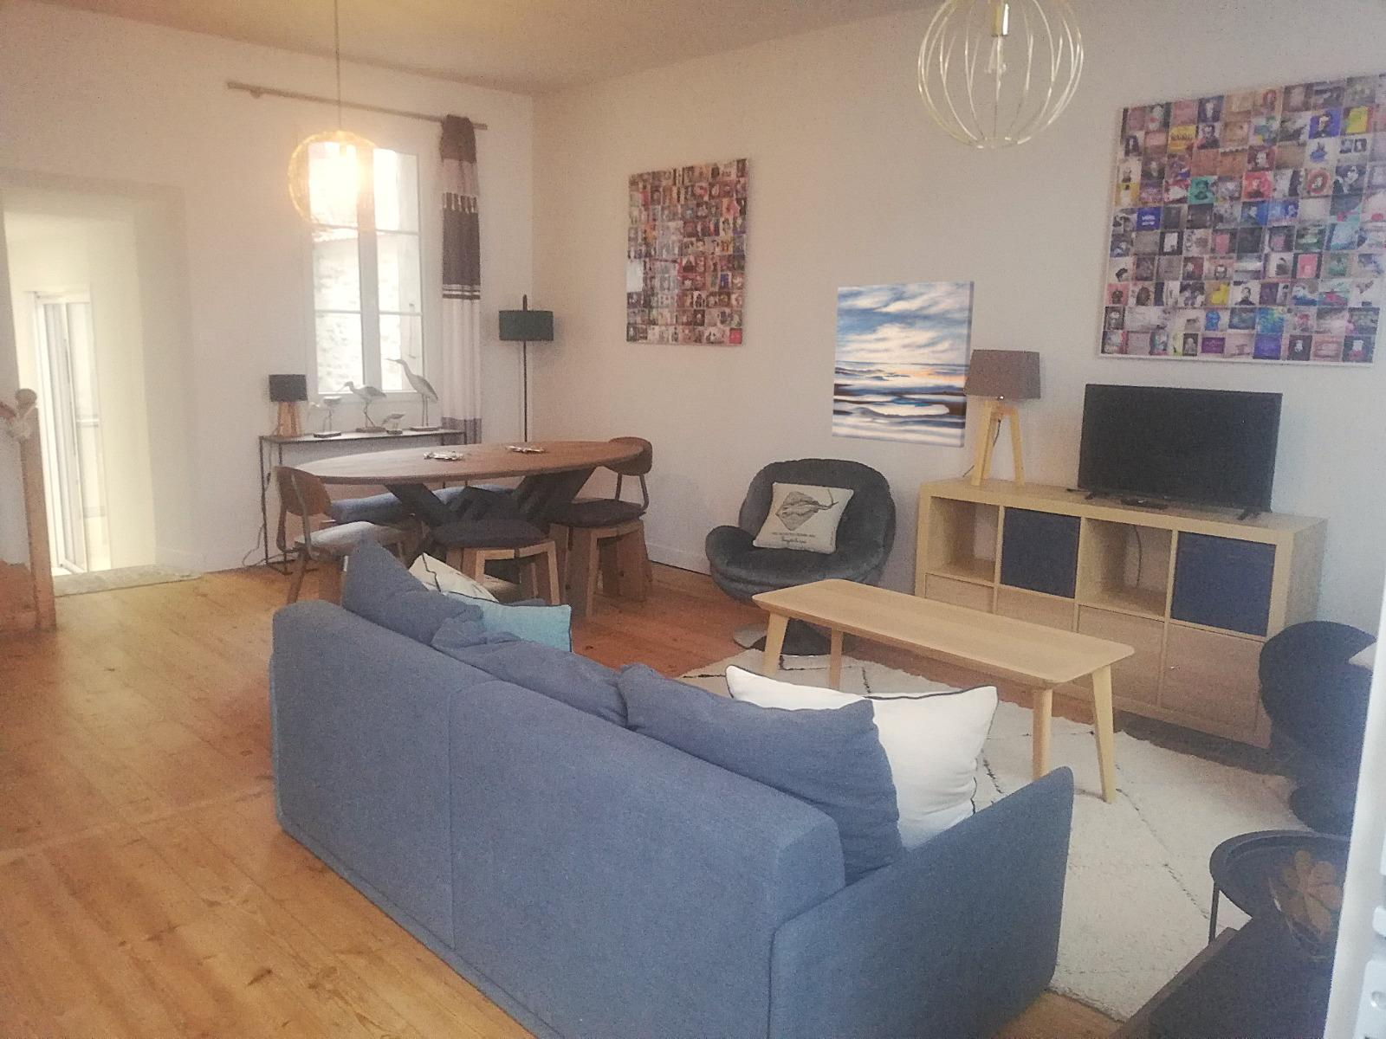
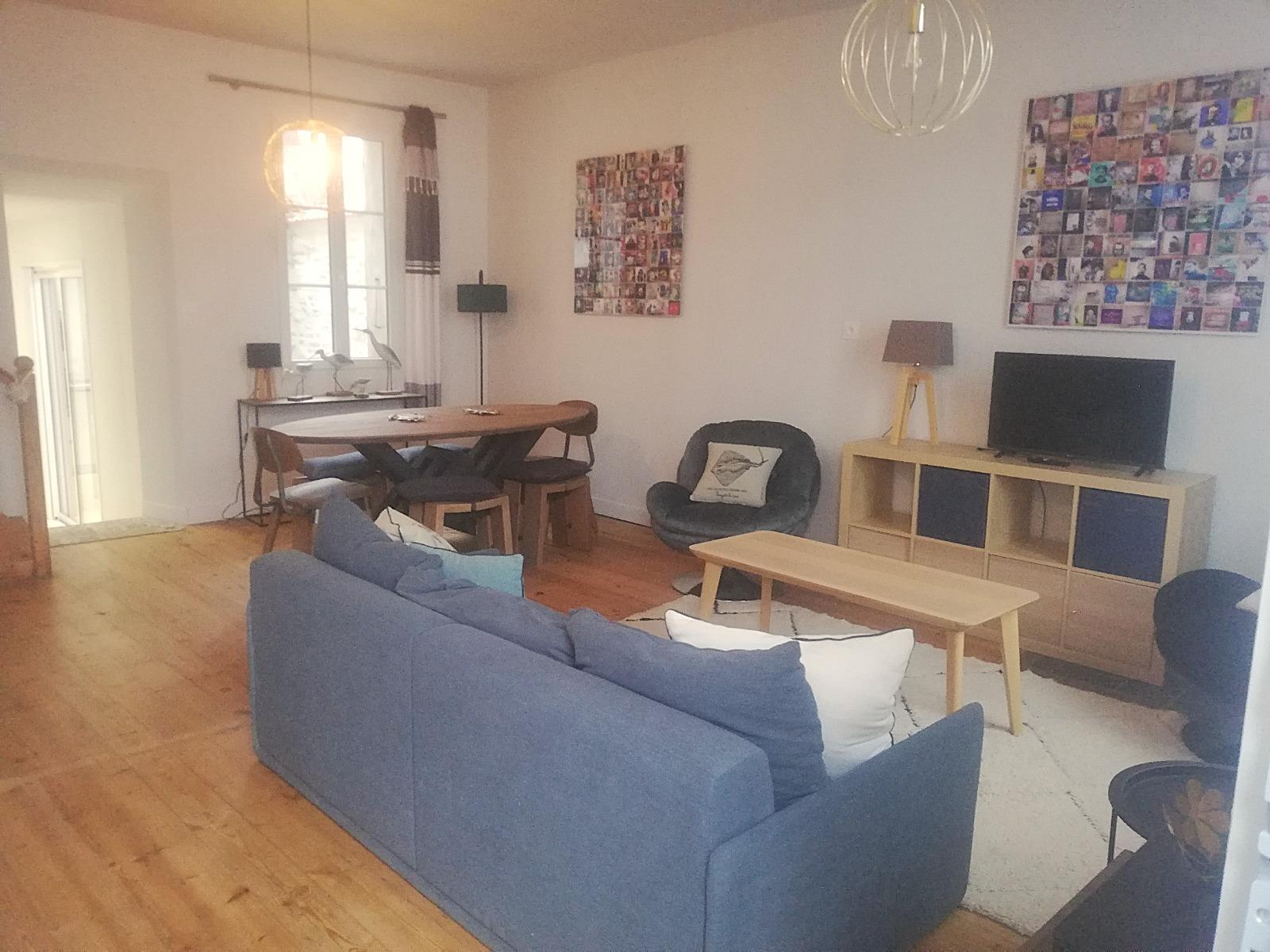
- wall art (898, 362)
